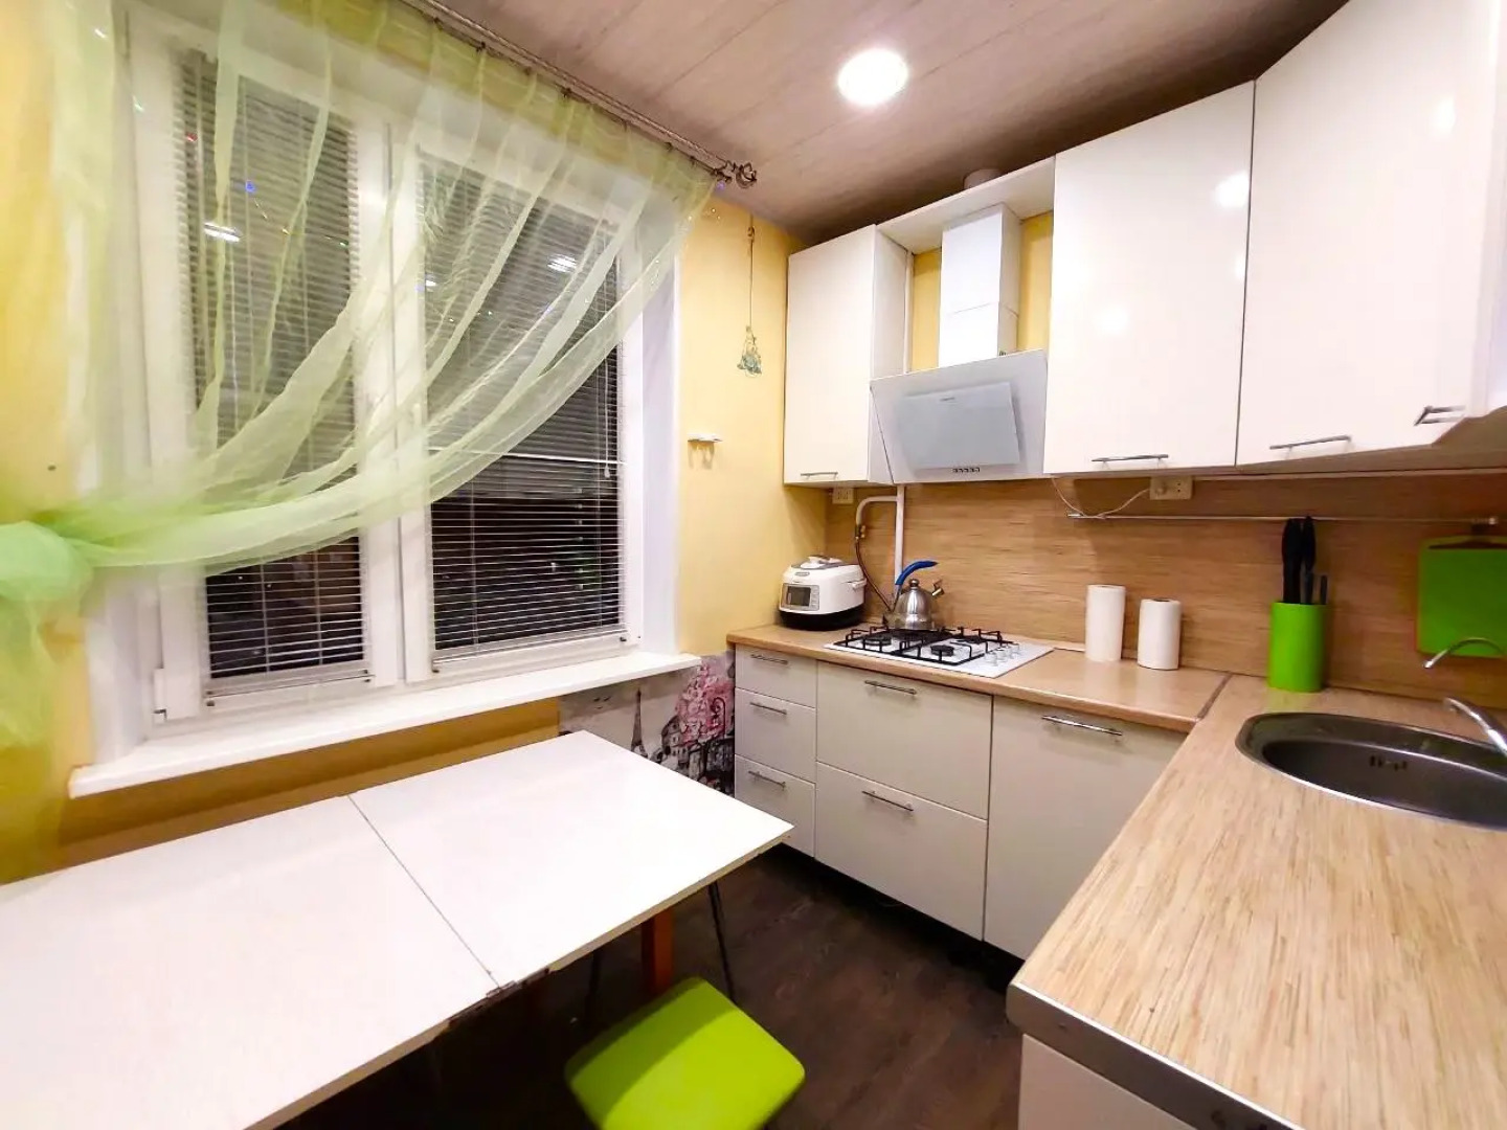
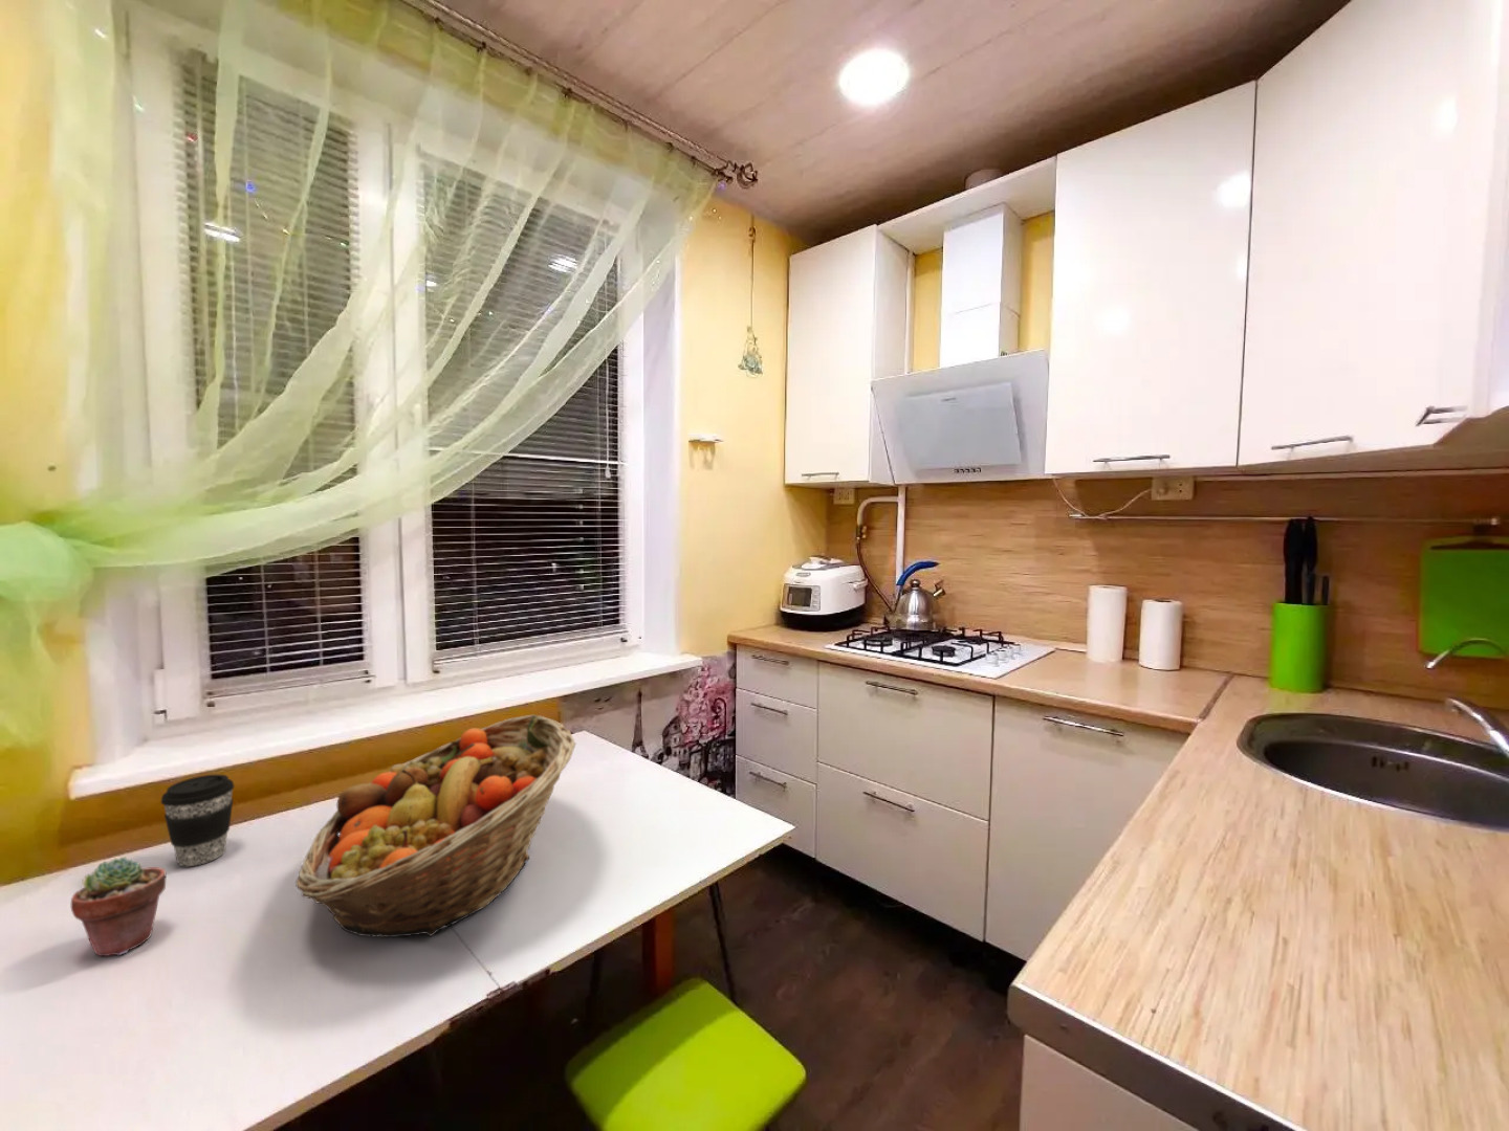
+ potted succulent (120, 901)
+ coffee cup (200, 820)
+ fruit basket (450, 808)
